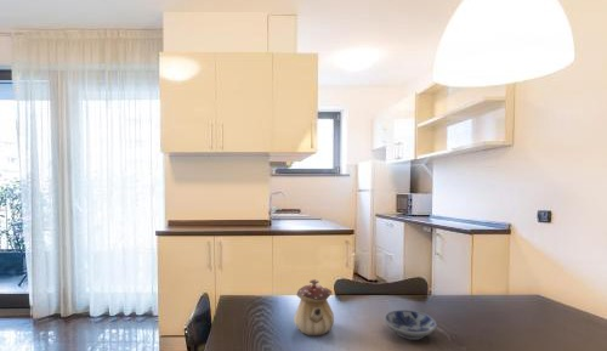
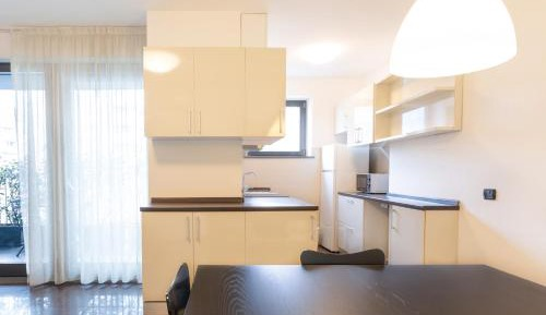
- bowl (409, 325)
- teapot (313, 302)
